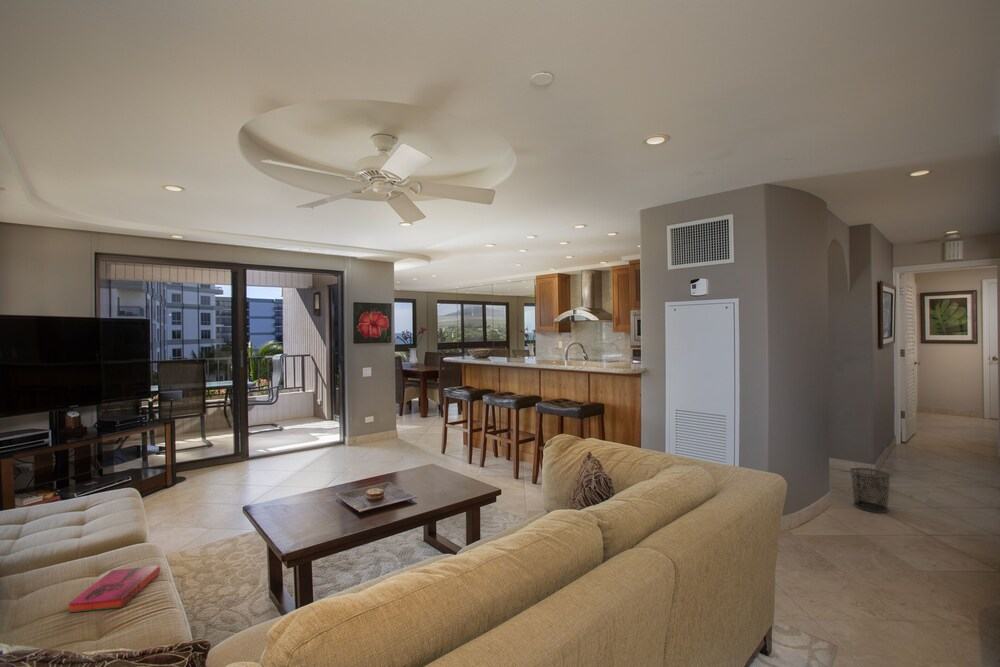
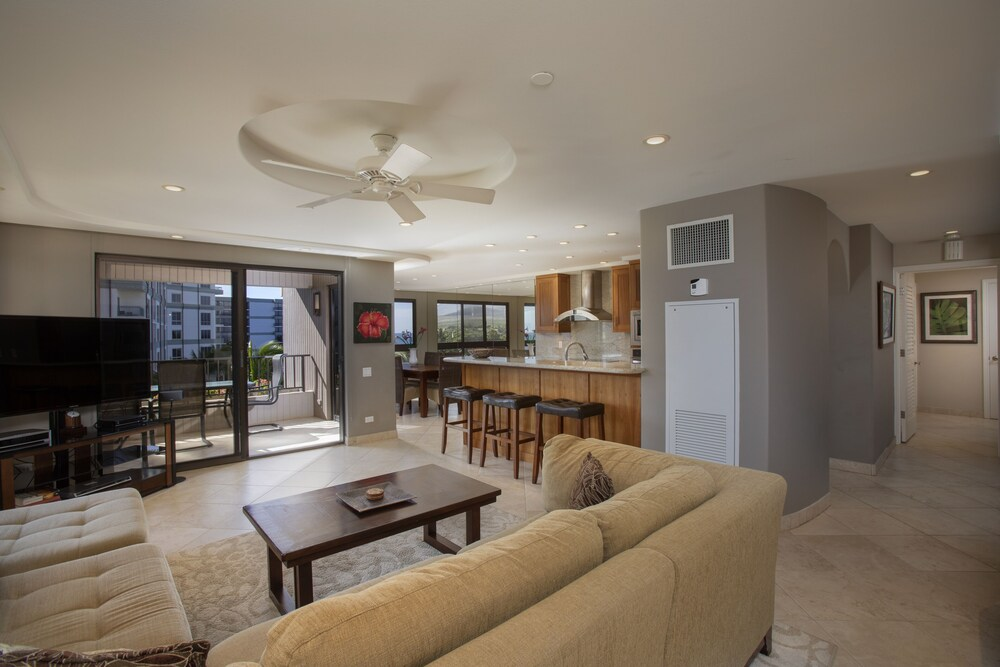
- hardback book (117, 587)
- waste bin (870, 489)
